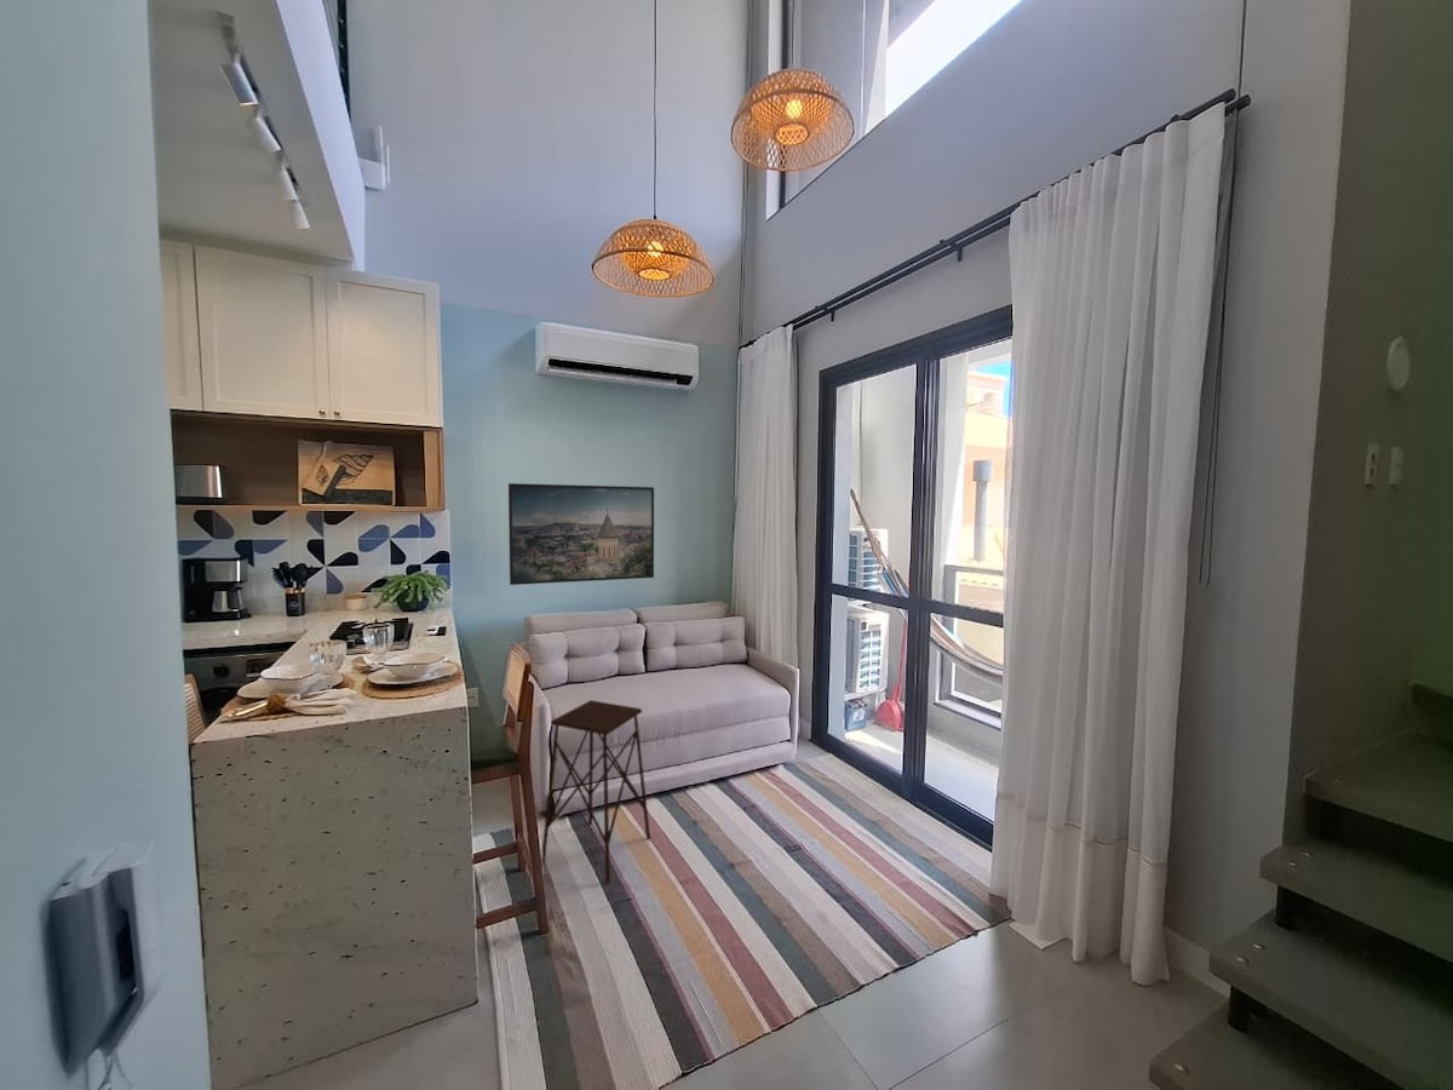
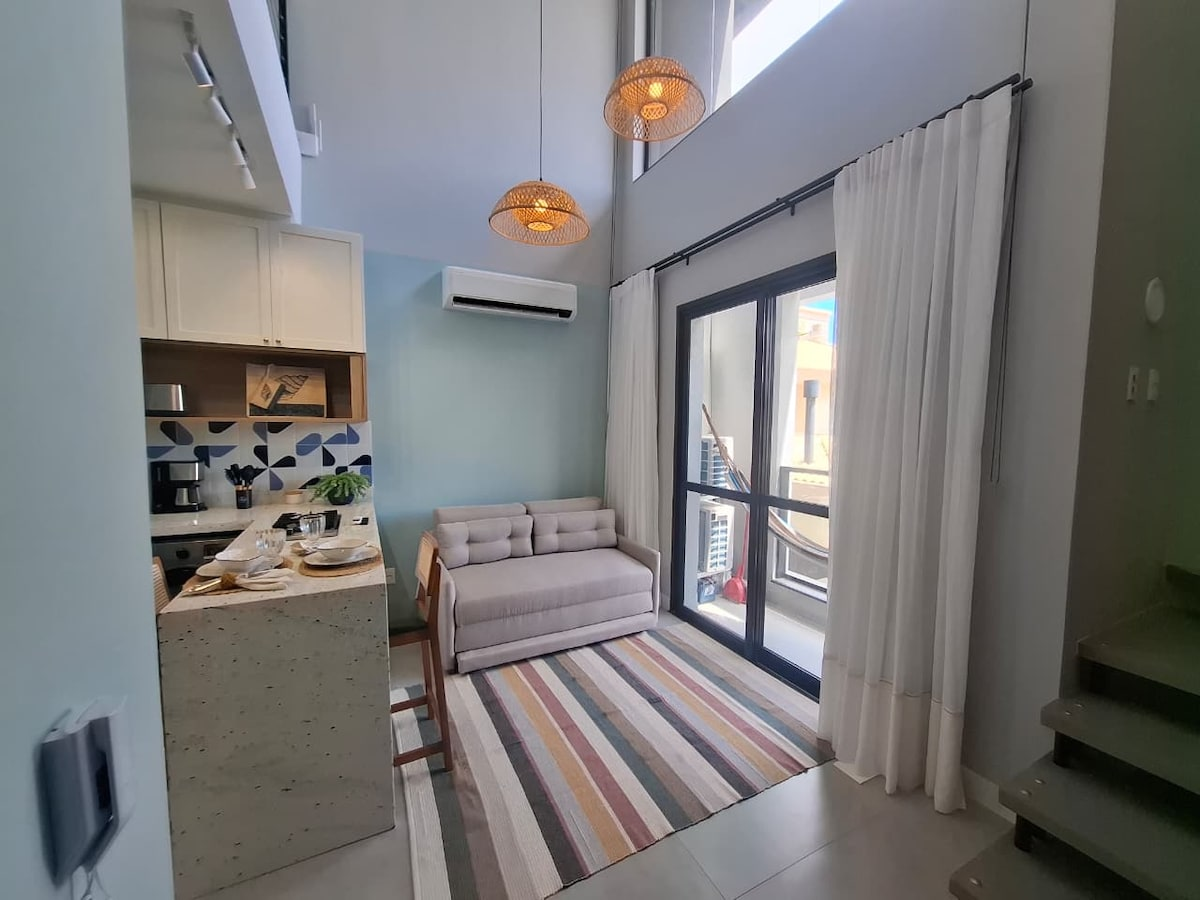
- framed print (585, 533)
- side table (597, 782)
